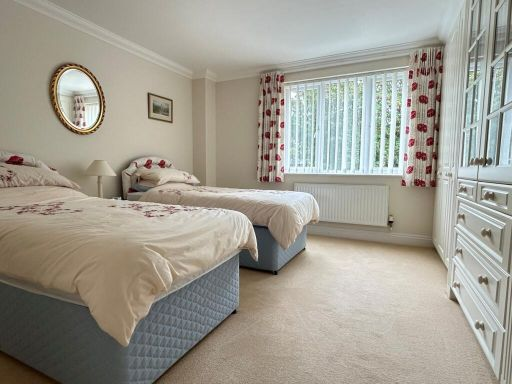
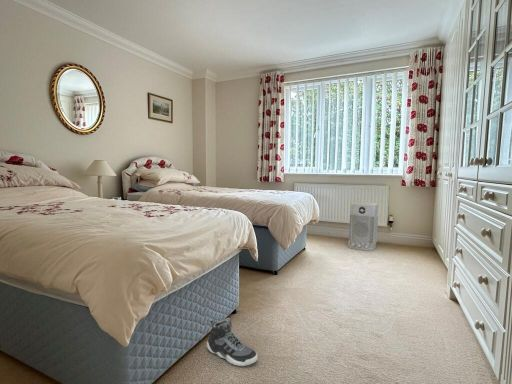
+ sneaker (231, 339)
+ air purifier (363, 224)
